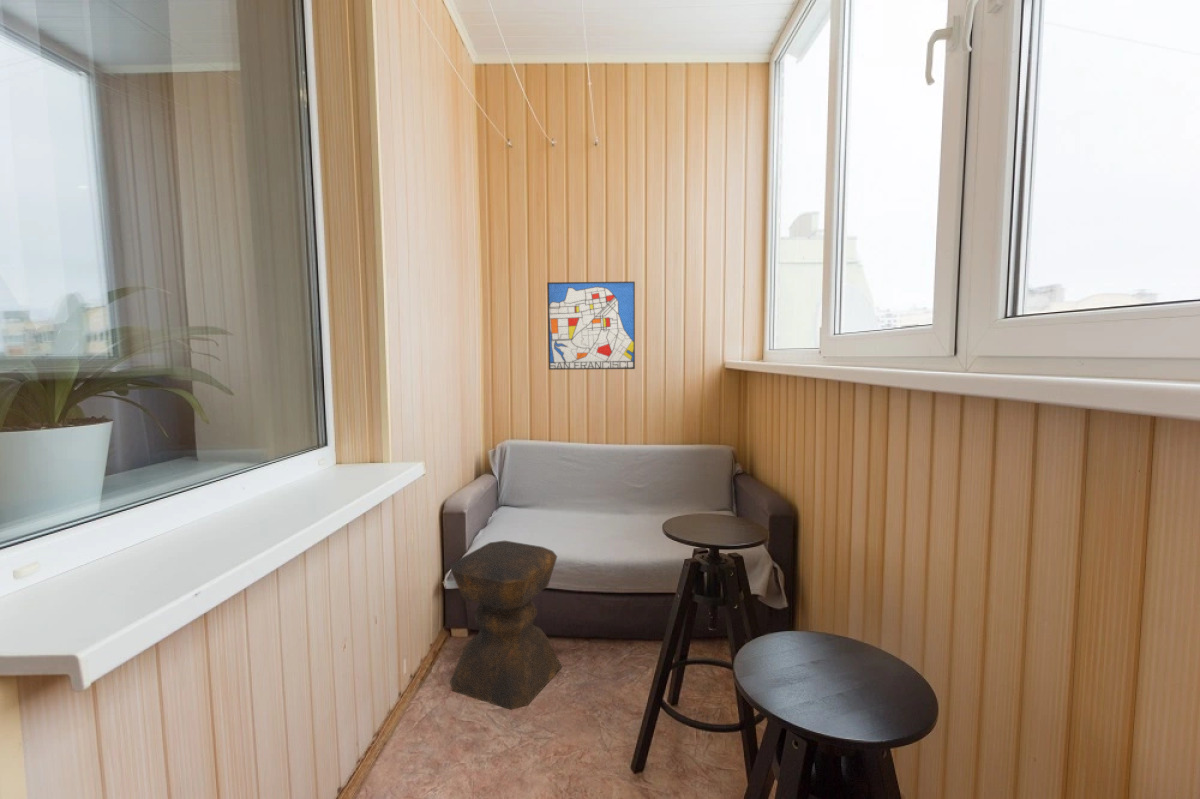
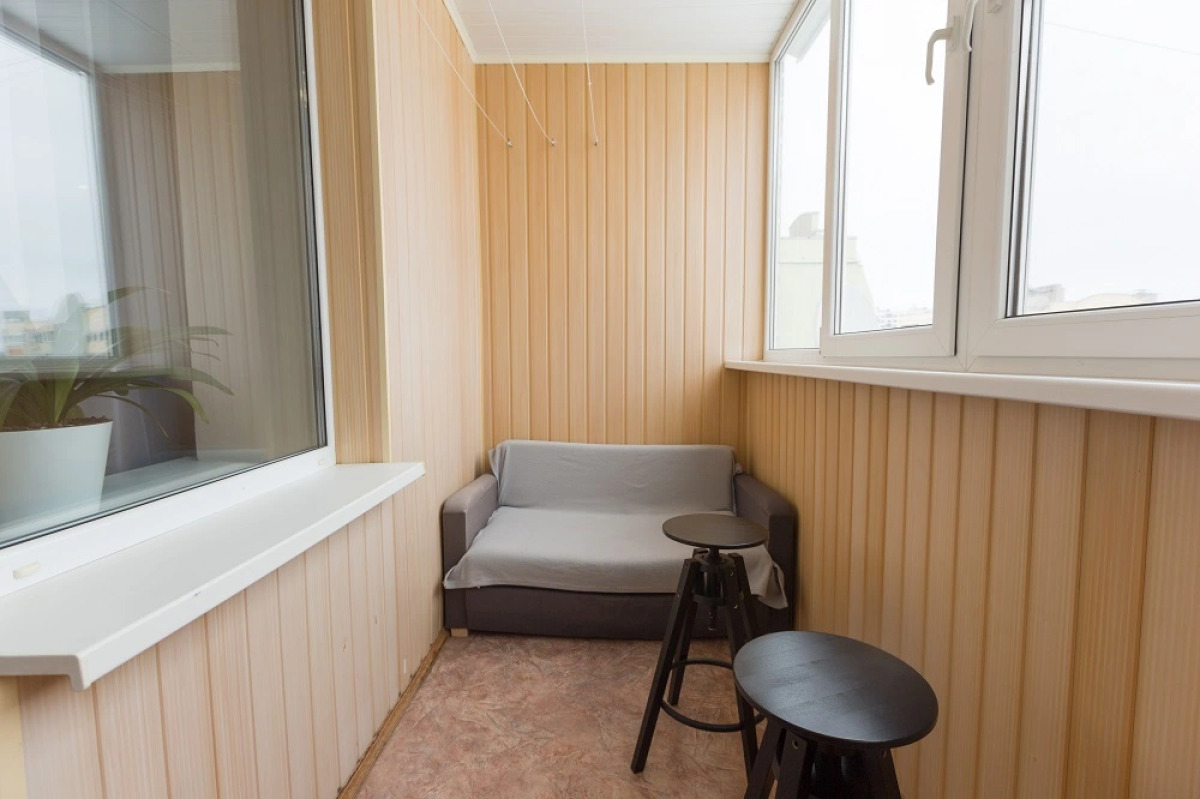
- wall art (591, 326)
- stool (506, 615)
